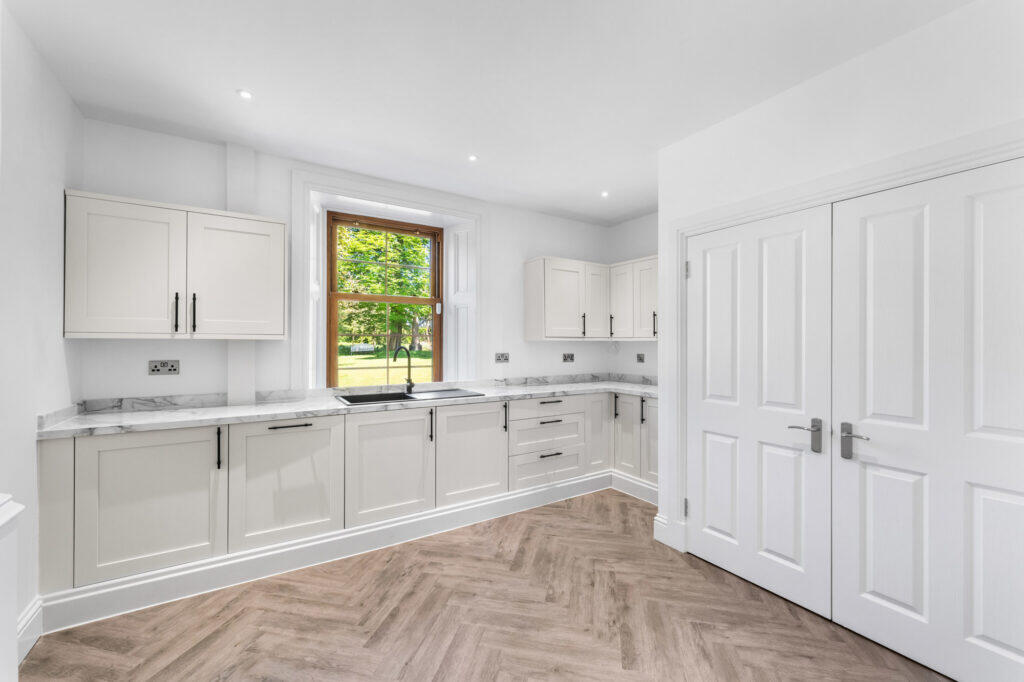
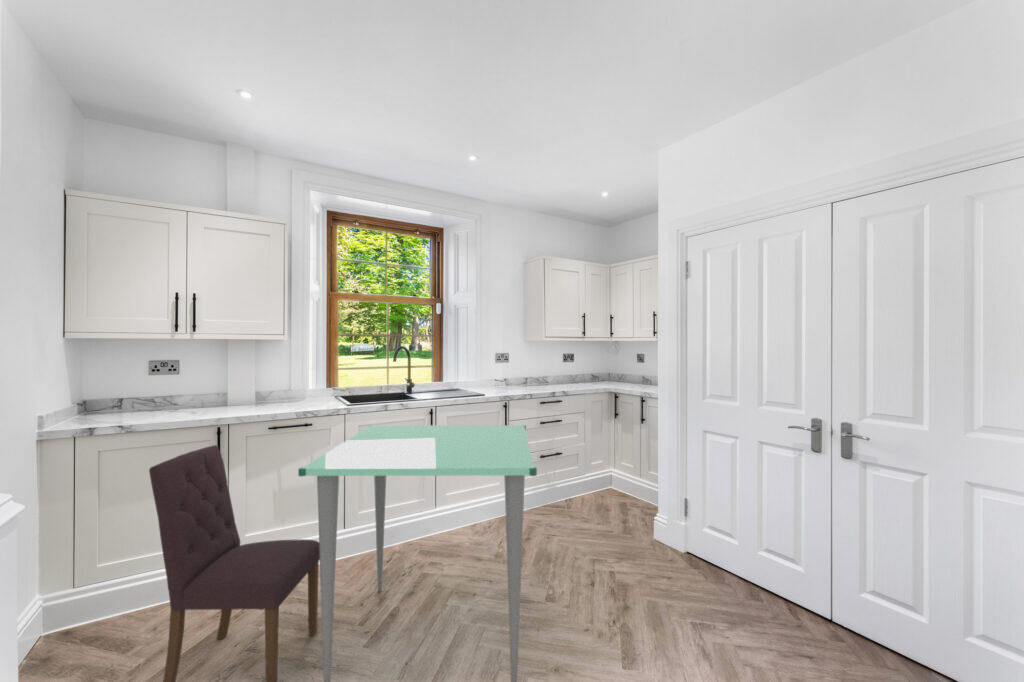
+ dining table (383, 537)
+ dining chair (242, 557)
